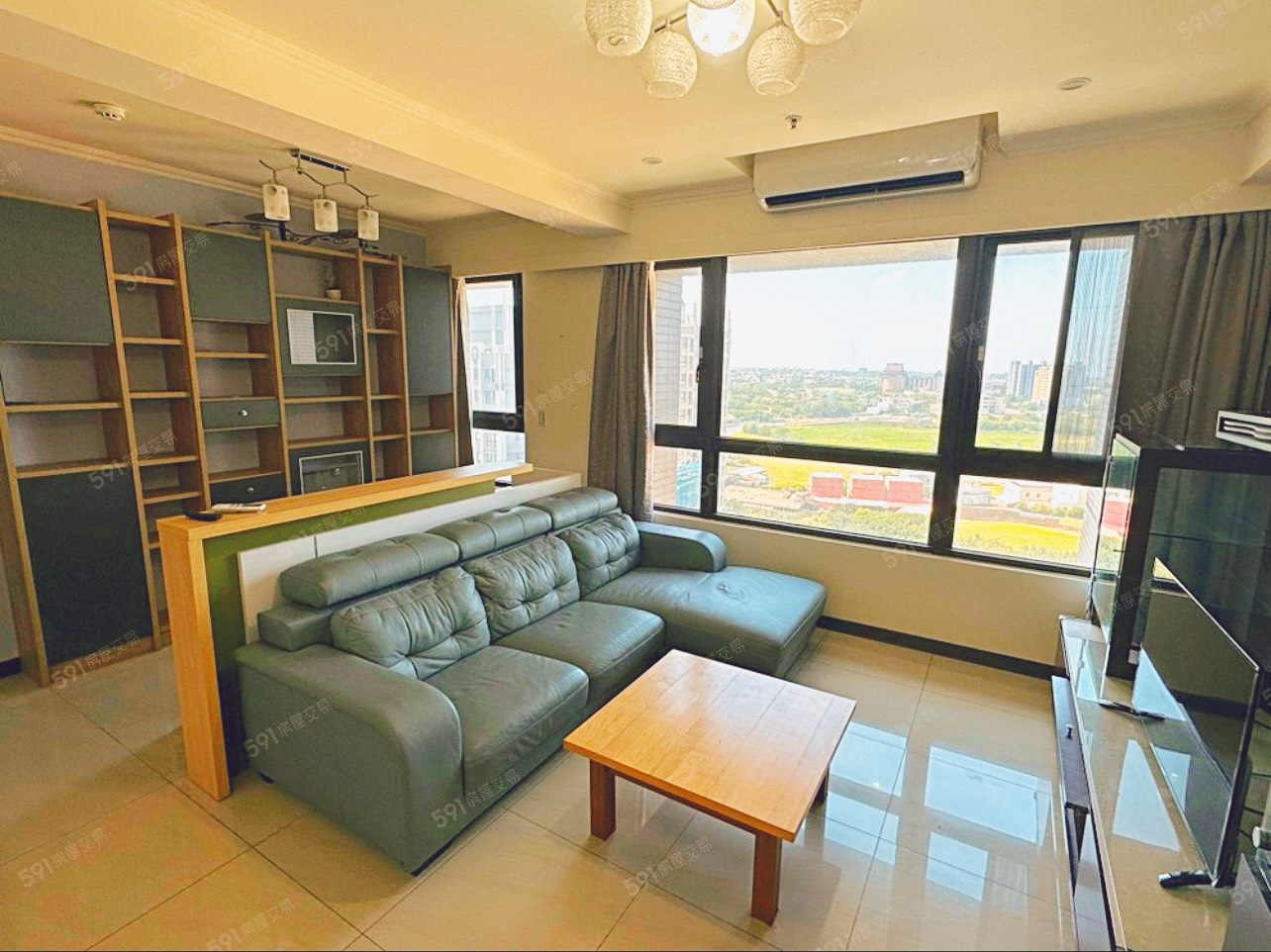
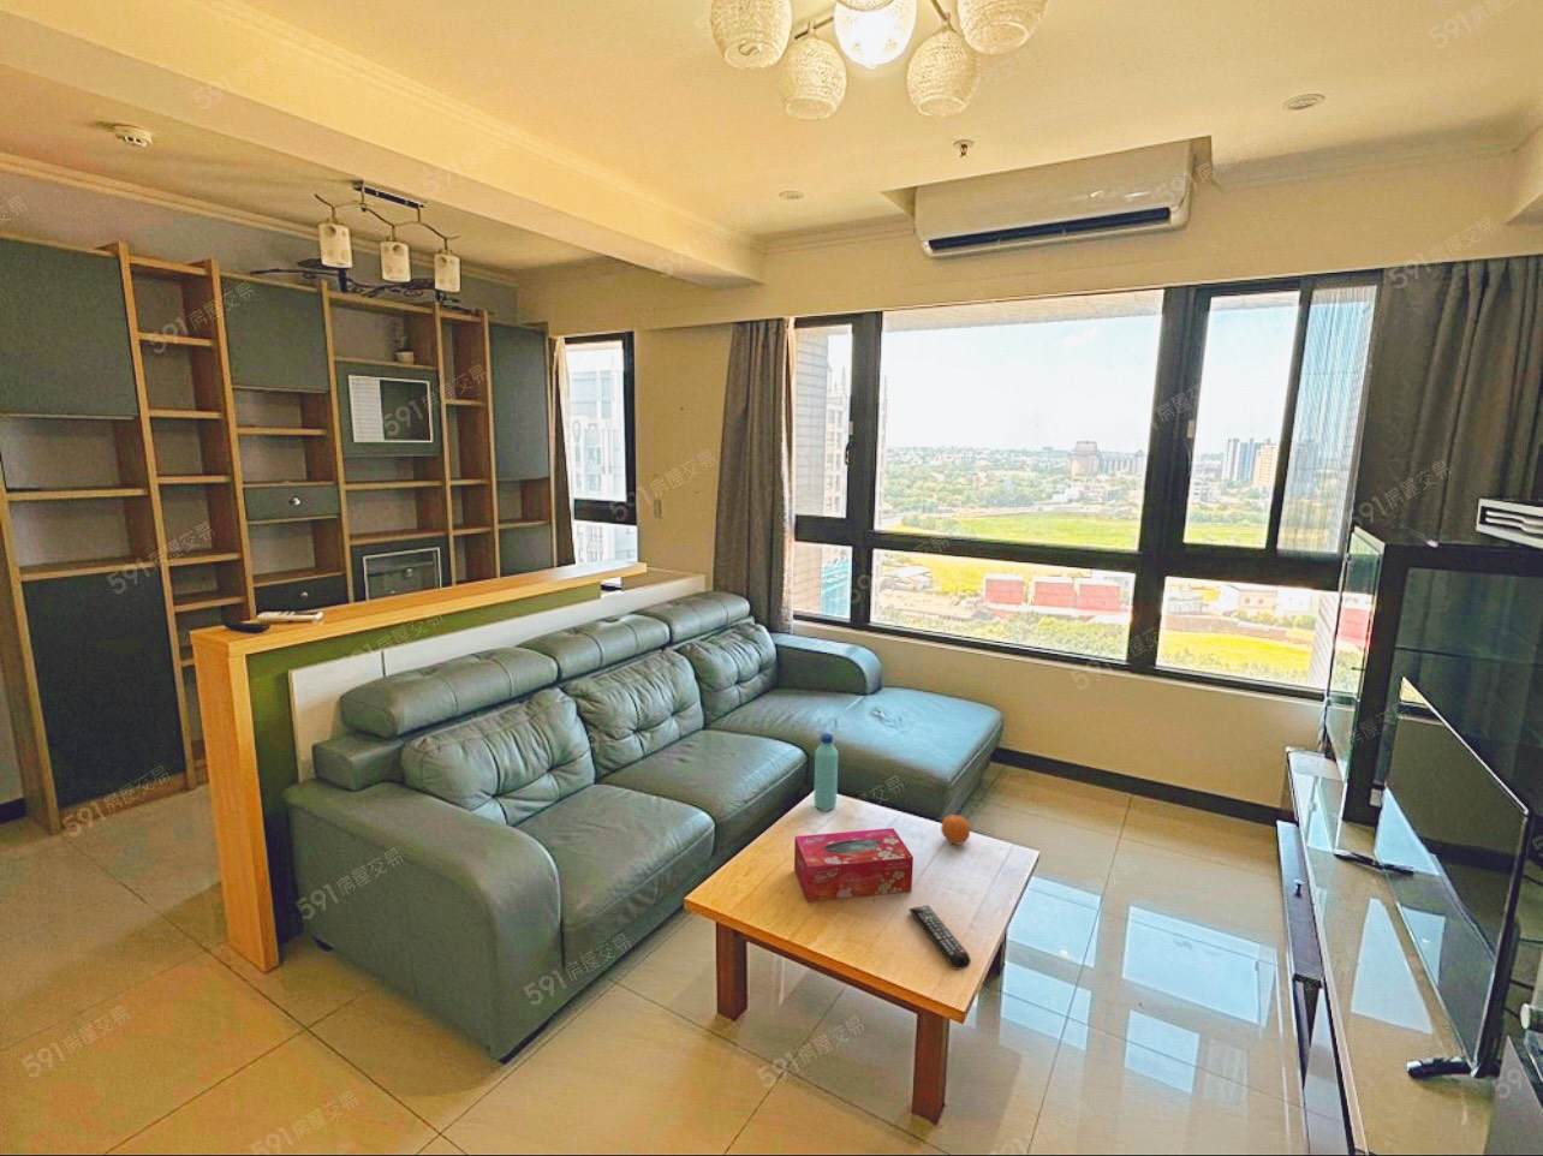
+ tissue box (852, 863)
+ water bottle (826, 770)
+ remote control (937, 934)
+ fruit (955, 829)
